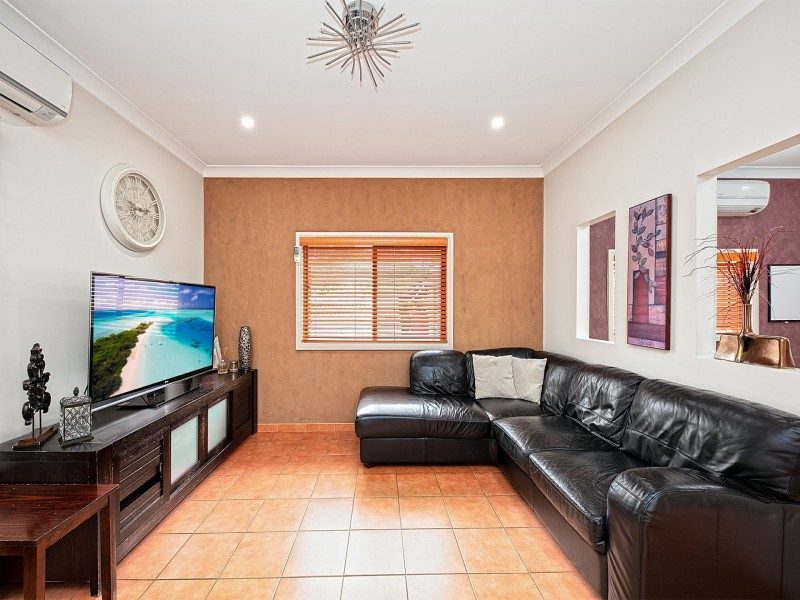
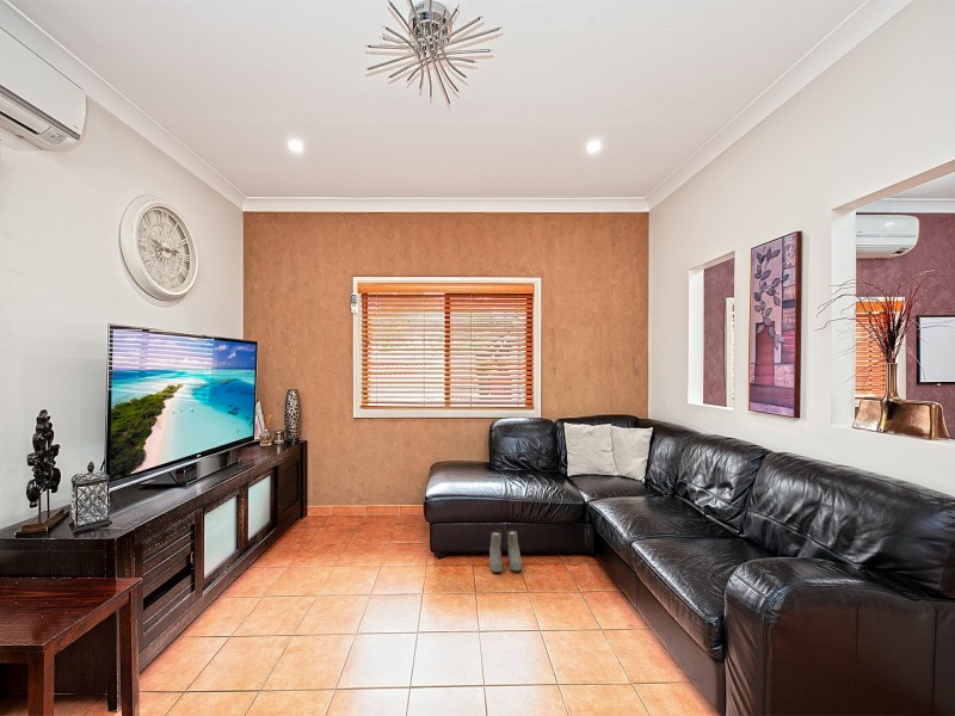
+ boots (507, 549)
